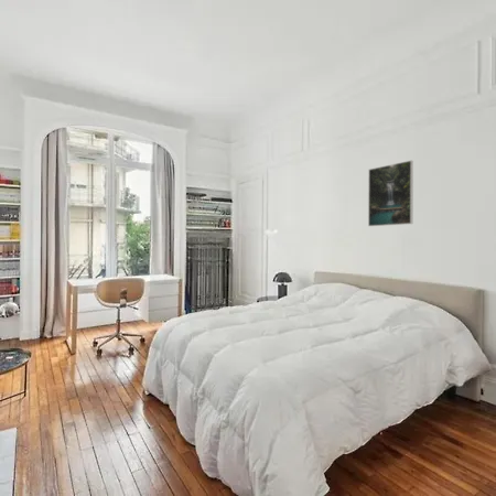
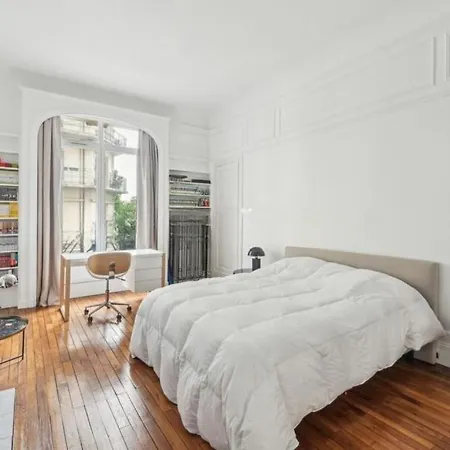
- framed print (389, 195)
